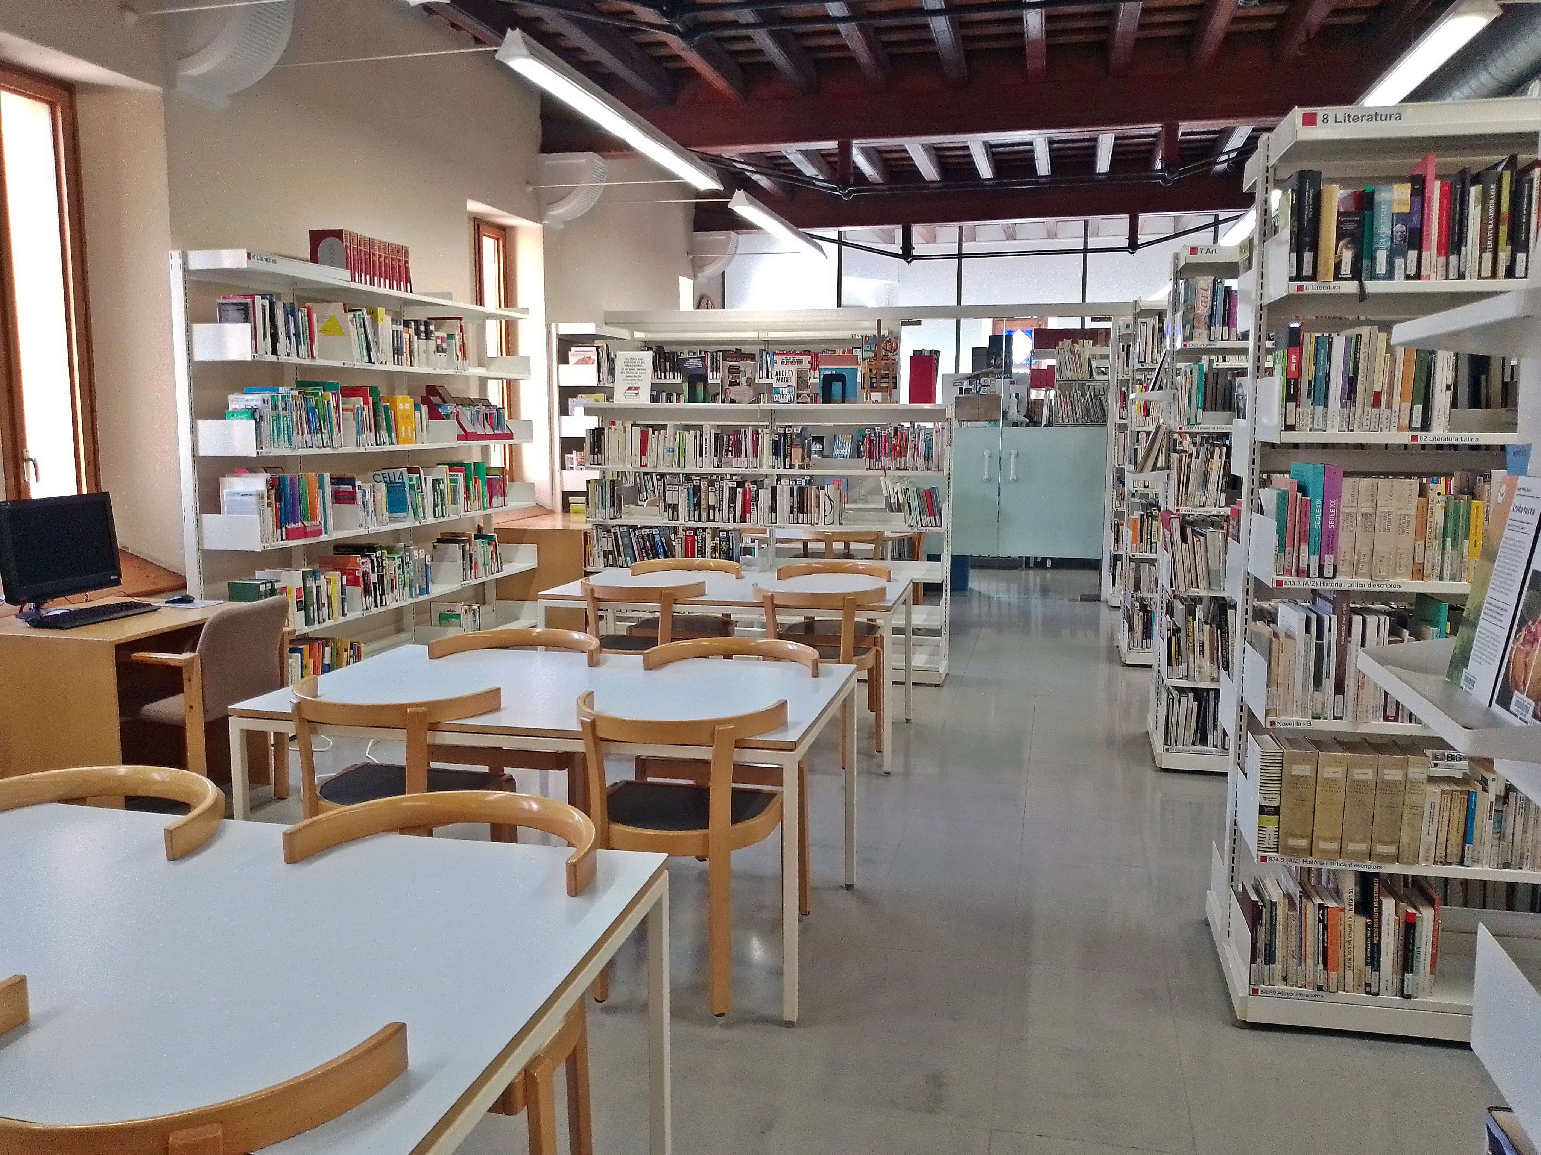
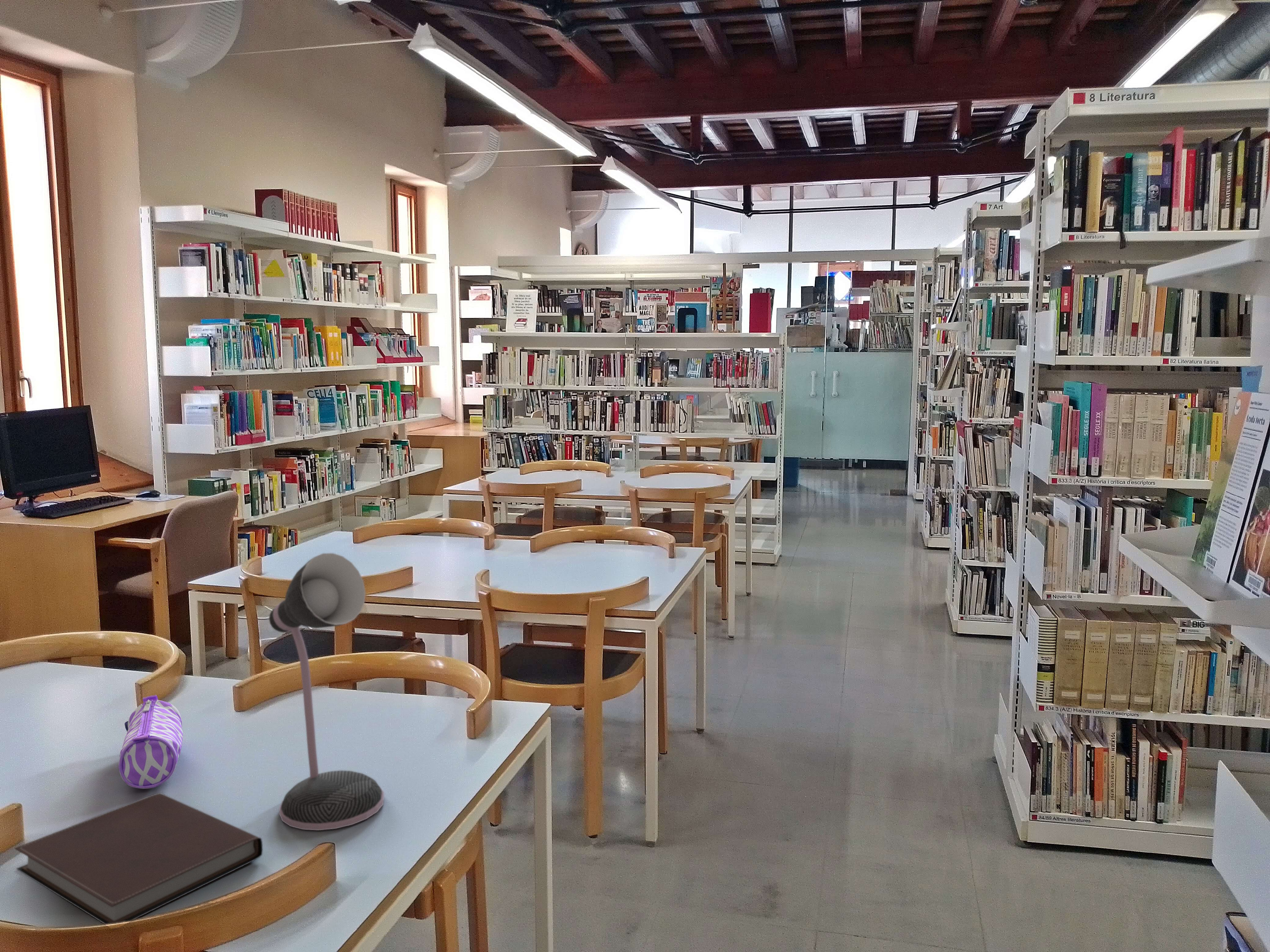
+ notebook (140, 852)
+ pencil case (152, 740)
+ desk lamp (310, 679)
